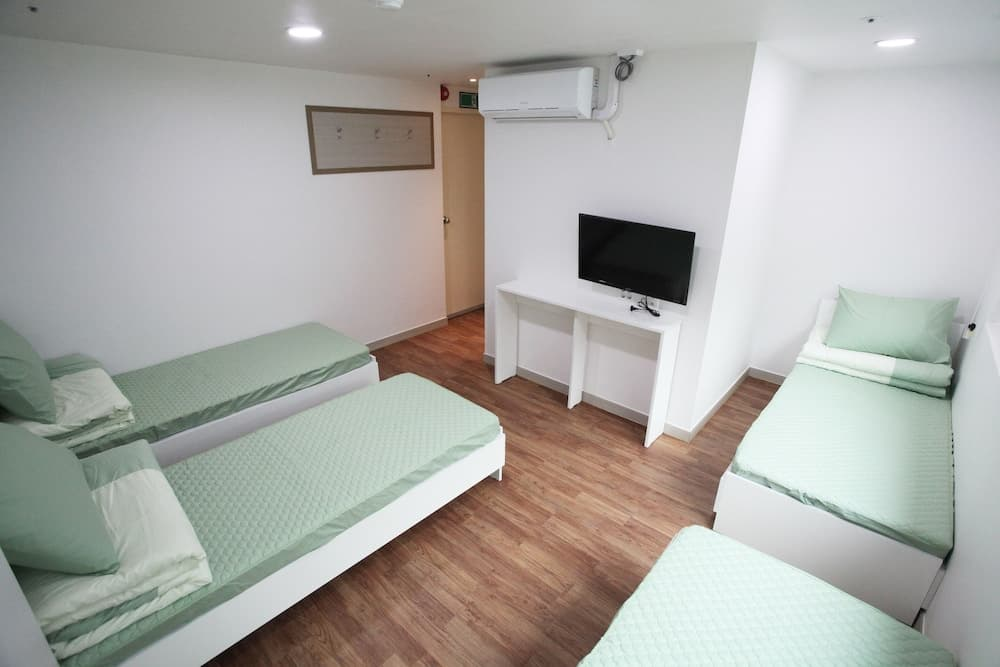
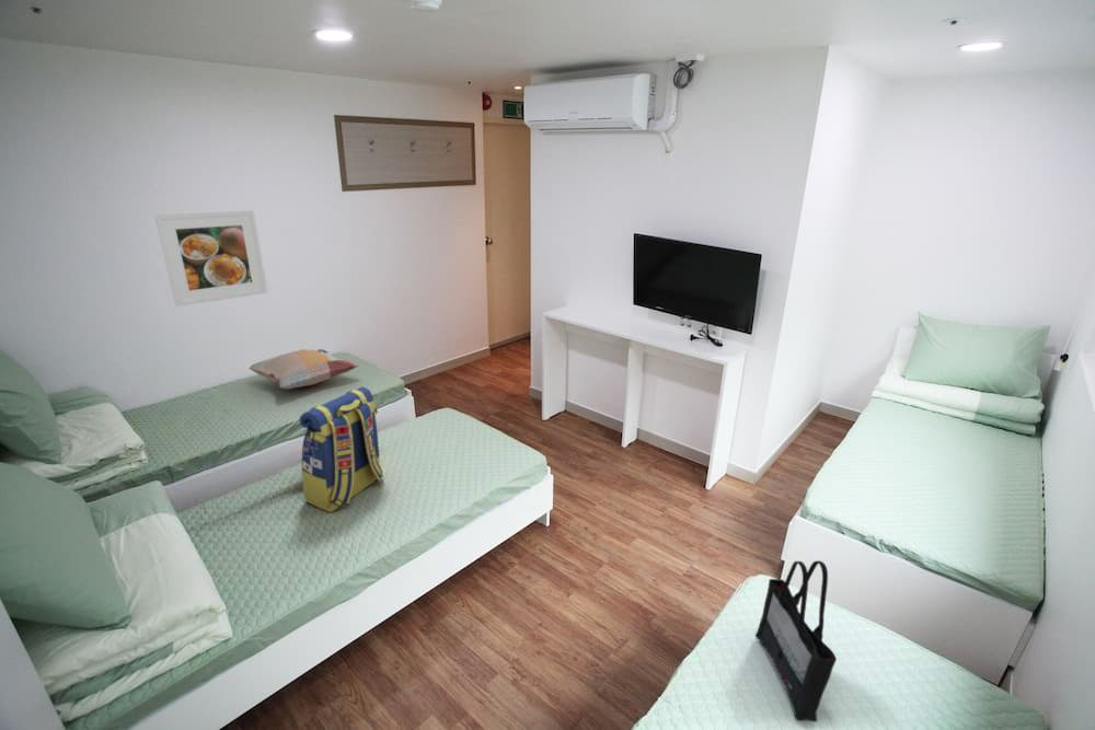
+ backpack (342, 445)
+ decorative pillow (303, 367)
+ tote bag (797, 623)
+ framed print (216, 256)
